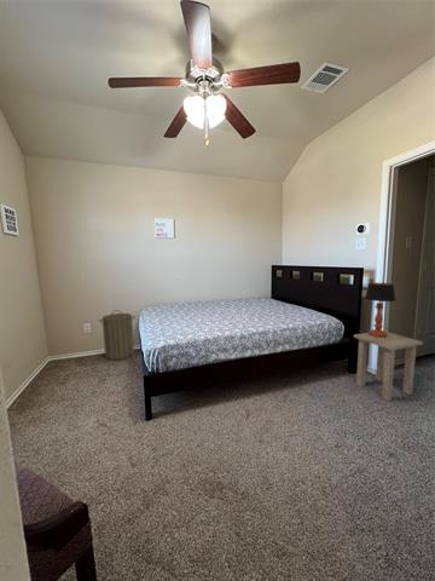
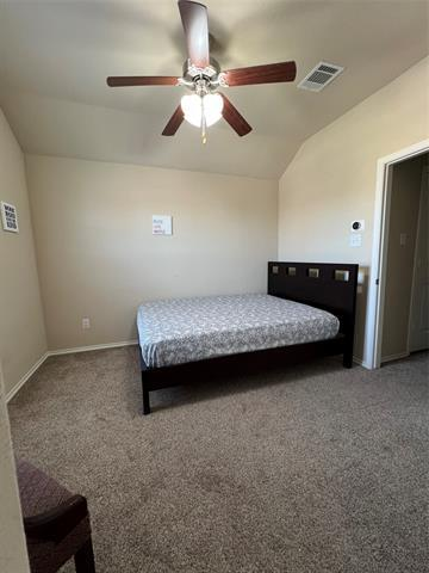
- side table (384, 363)
- table lamp (378, 309)
- laundry hamper (118, 332)
